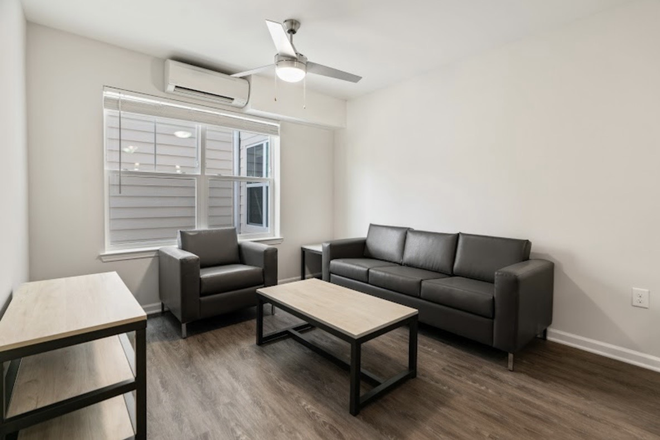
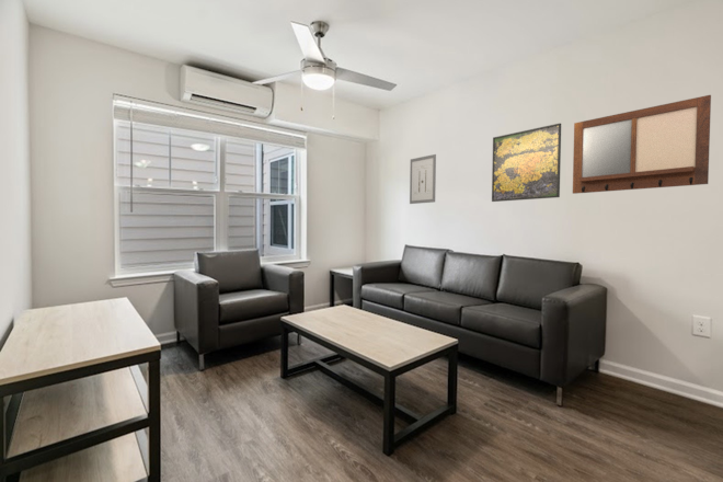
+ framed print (524, 164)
+ wall art (422, 180)
+ writing board (632, 149)
